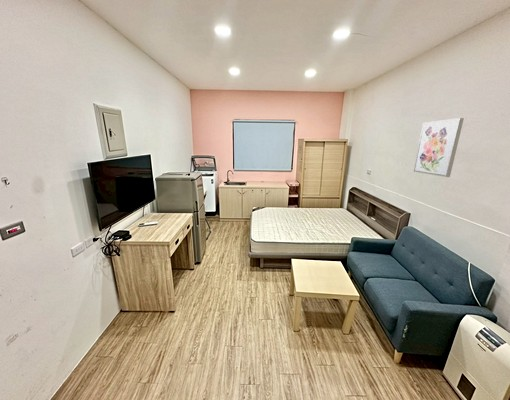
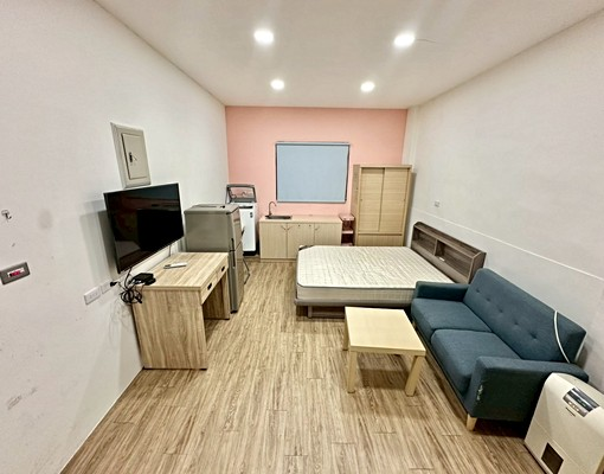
- wall art (435, 148)
